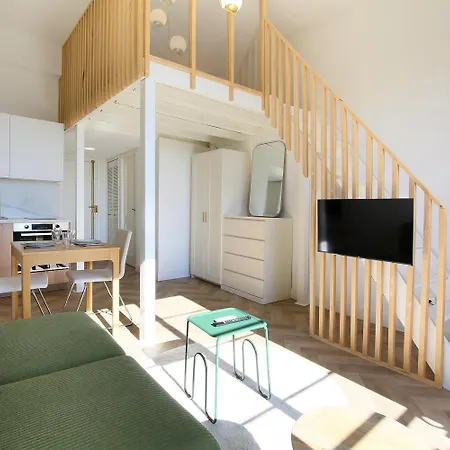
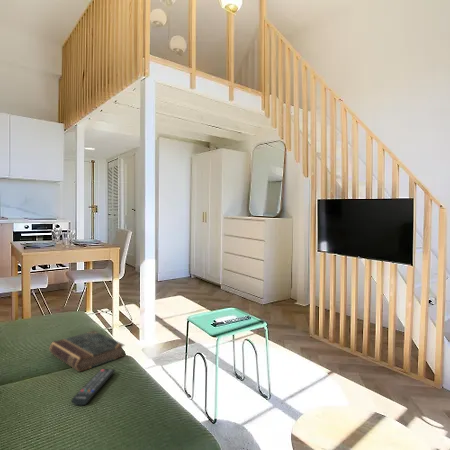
+ book (86, 348)
+ remote control (95, 384)
